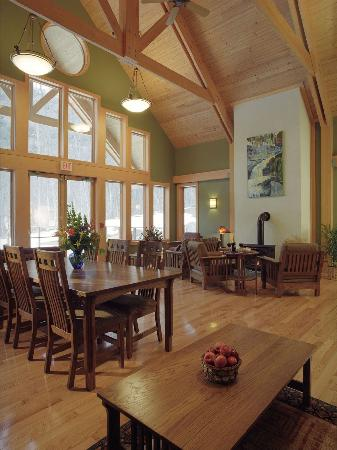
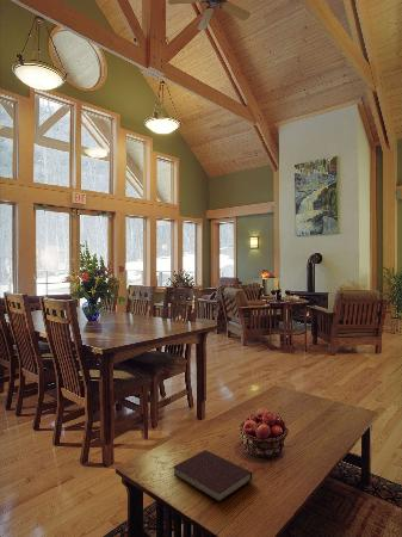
+ notebook (211, 473)
